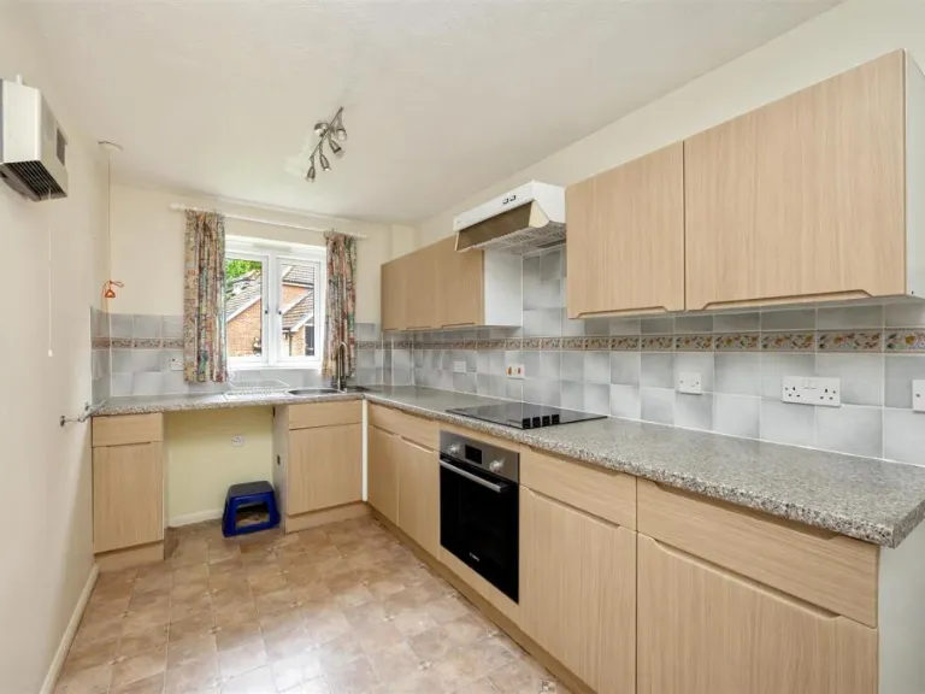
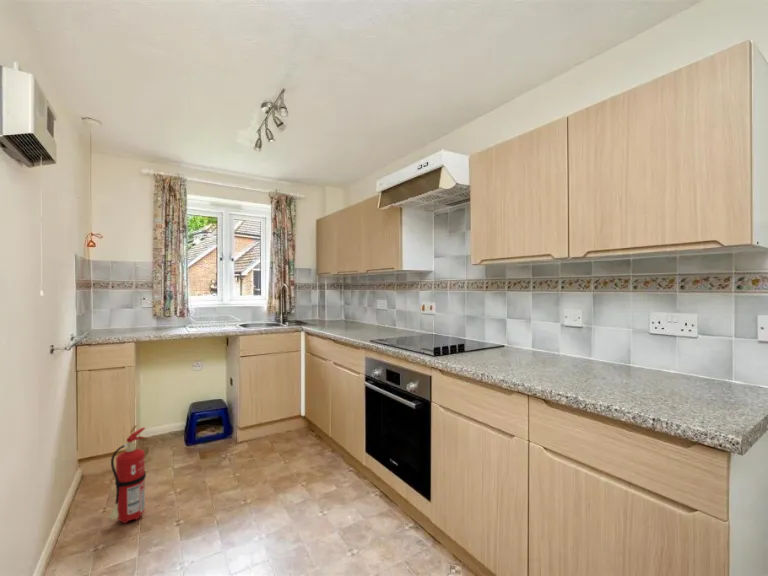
+ fire extinguisher (128, 474)
